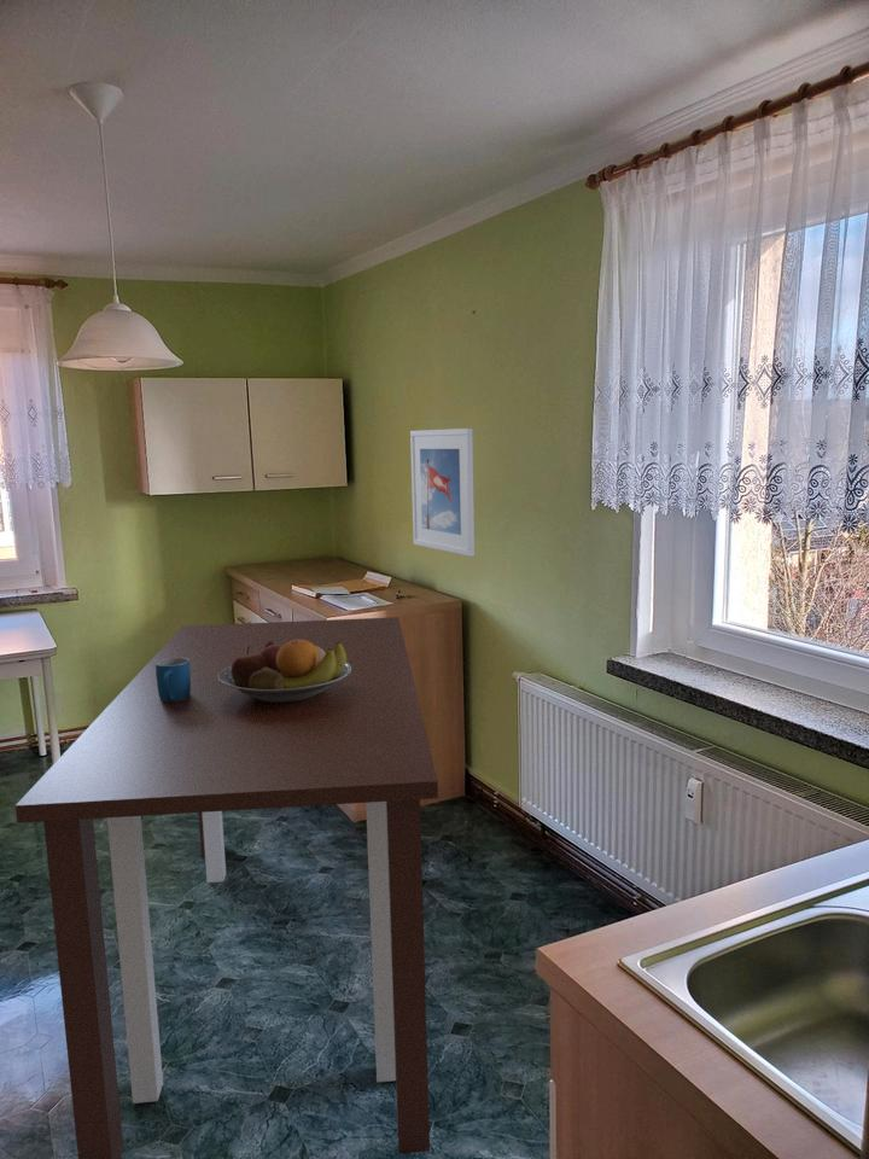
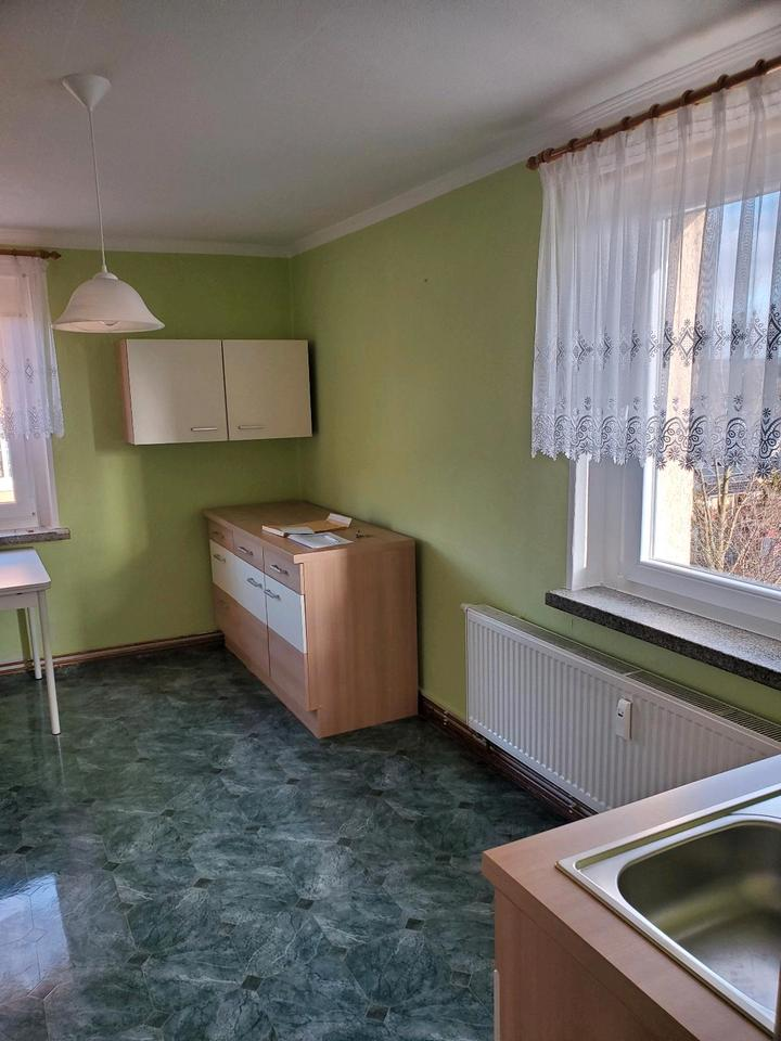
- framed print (441, 490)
- mug (171, 680)
- fruit bowl (285, 665)
- dining table (279, 806)
